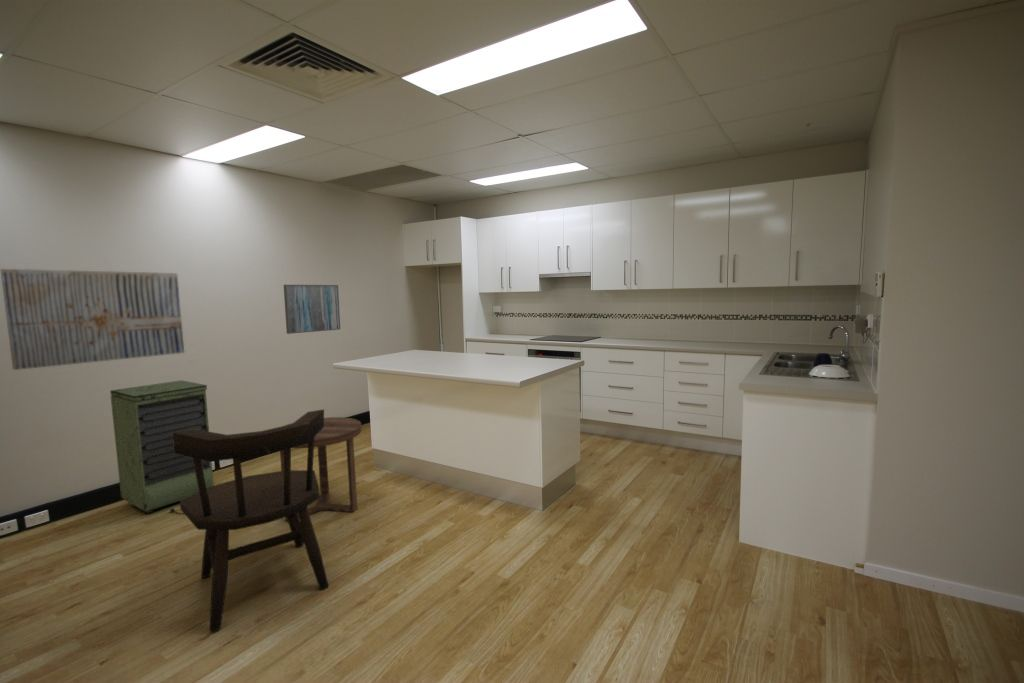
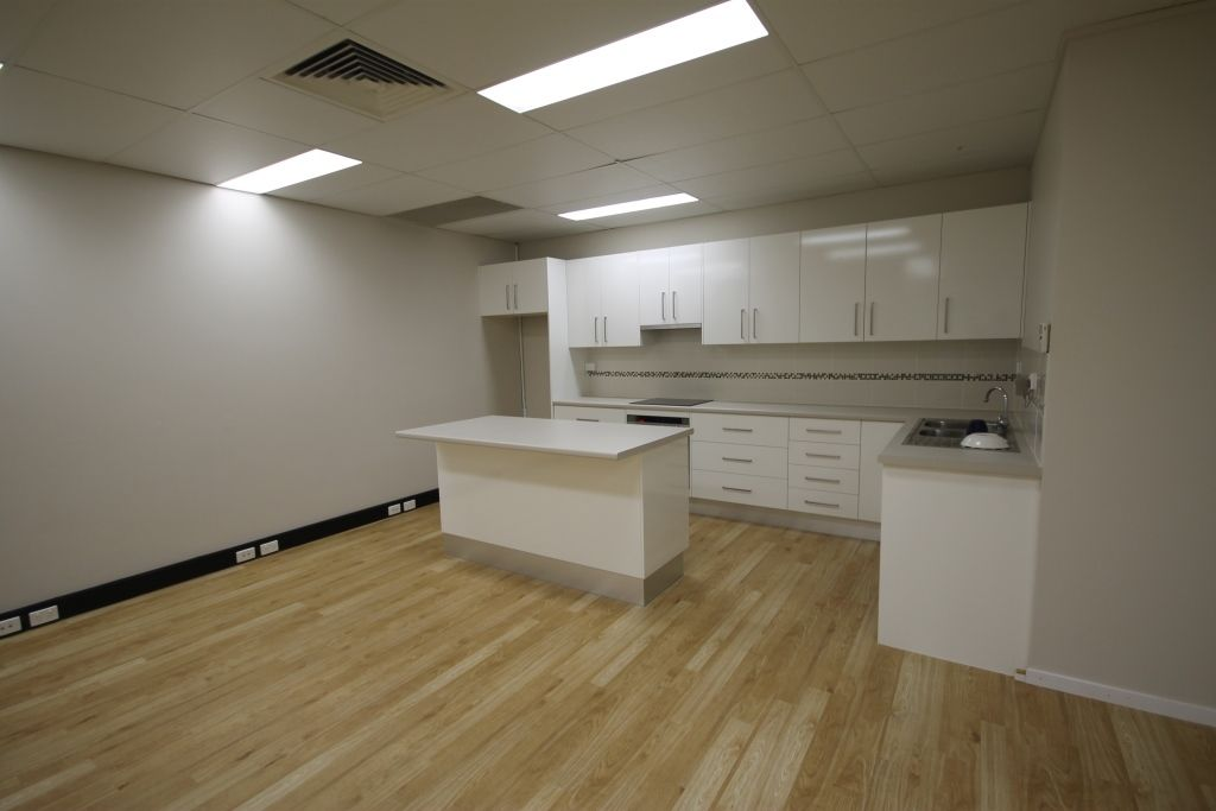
- dining chair (258, 501)
- storage cabinet (173, 445)
- side table (320, 468)
- wall art (313, 308)
- wall art (103, 316)
